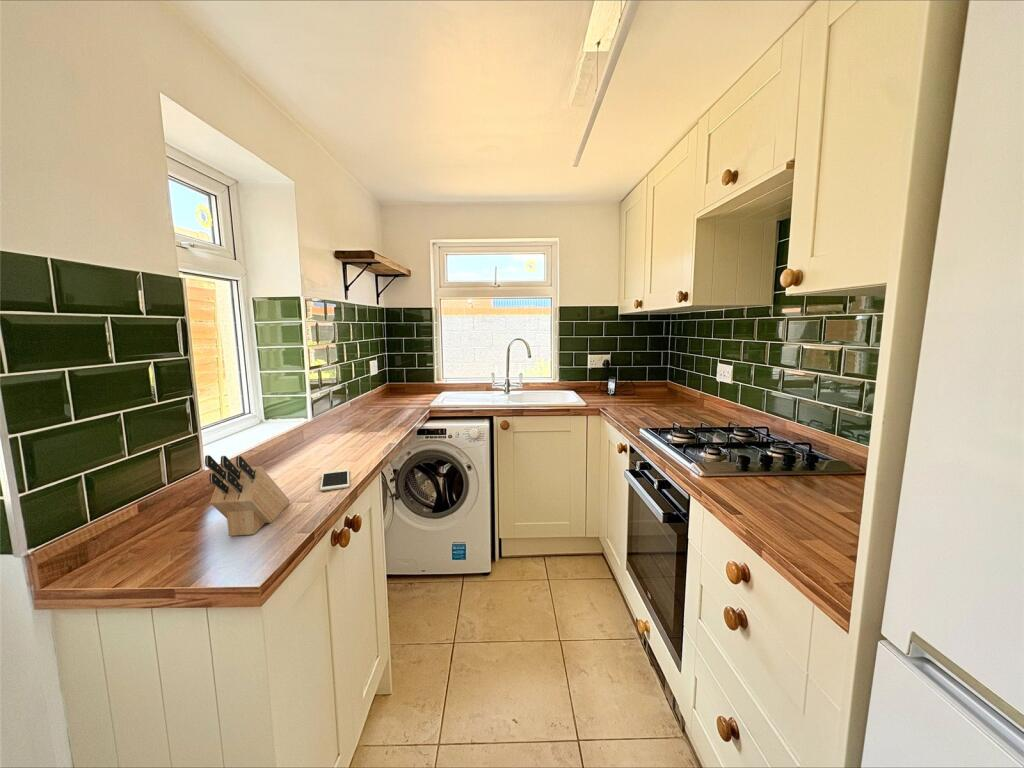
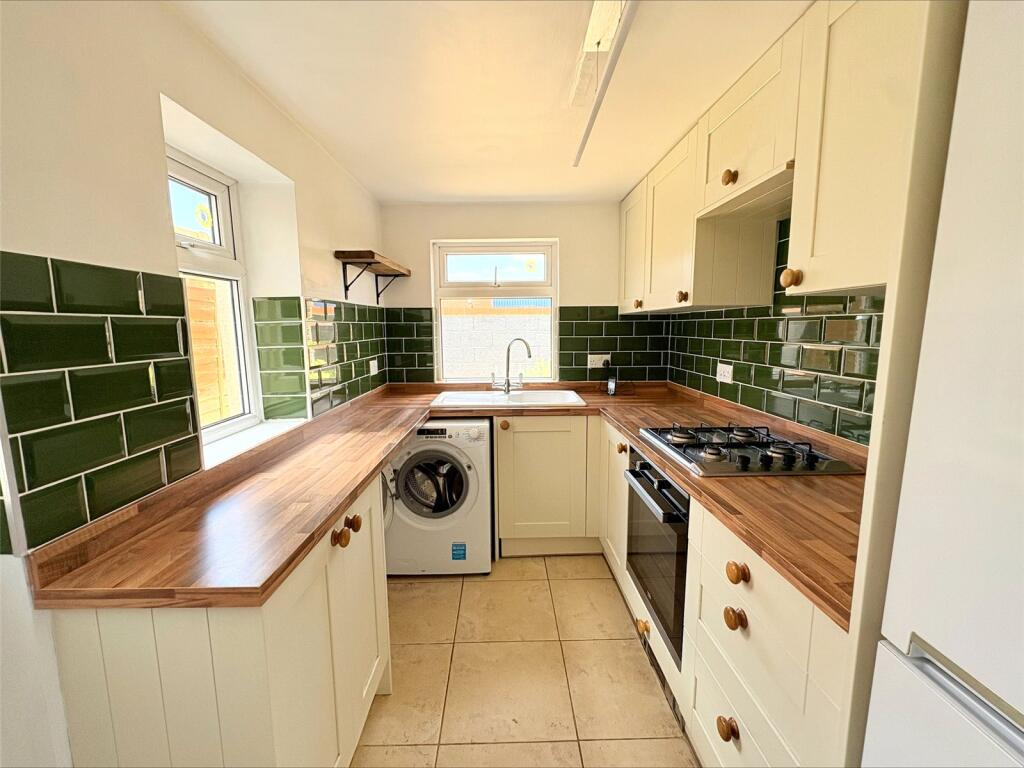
- knife block (249, 484)
- cell phone (335, 479)
